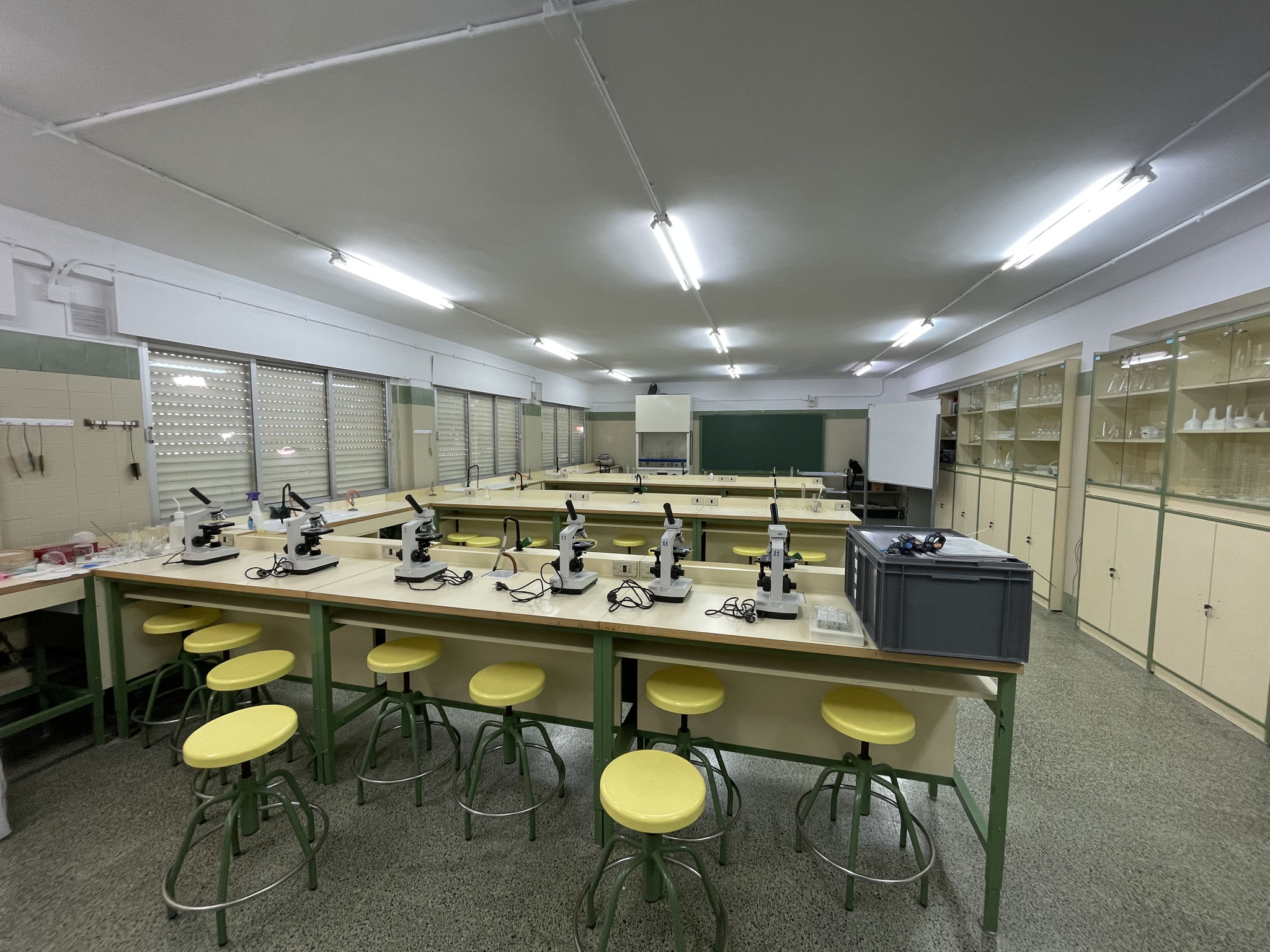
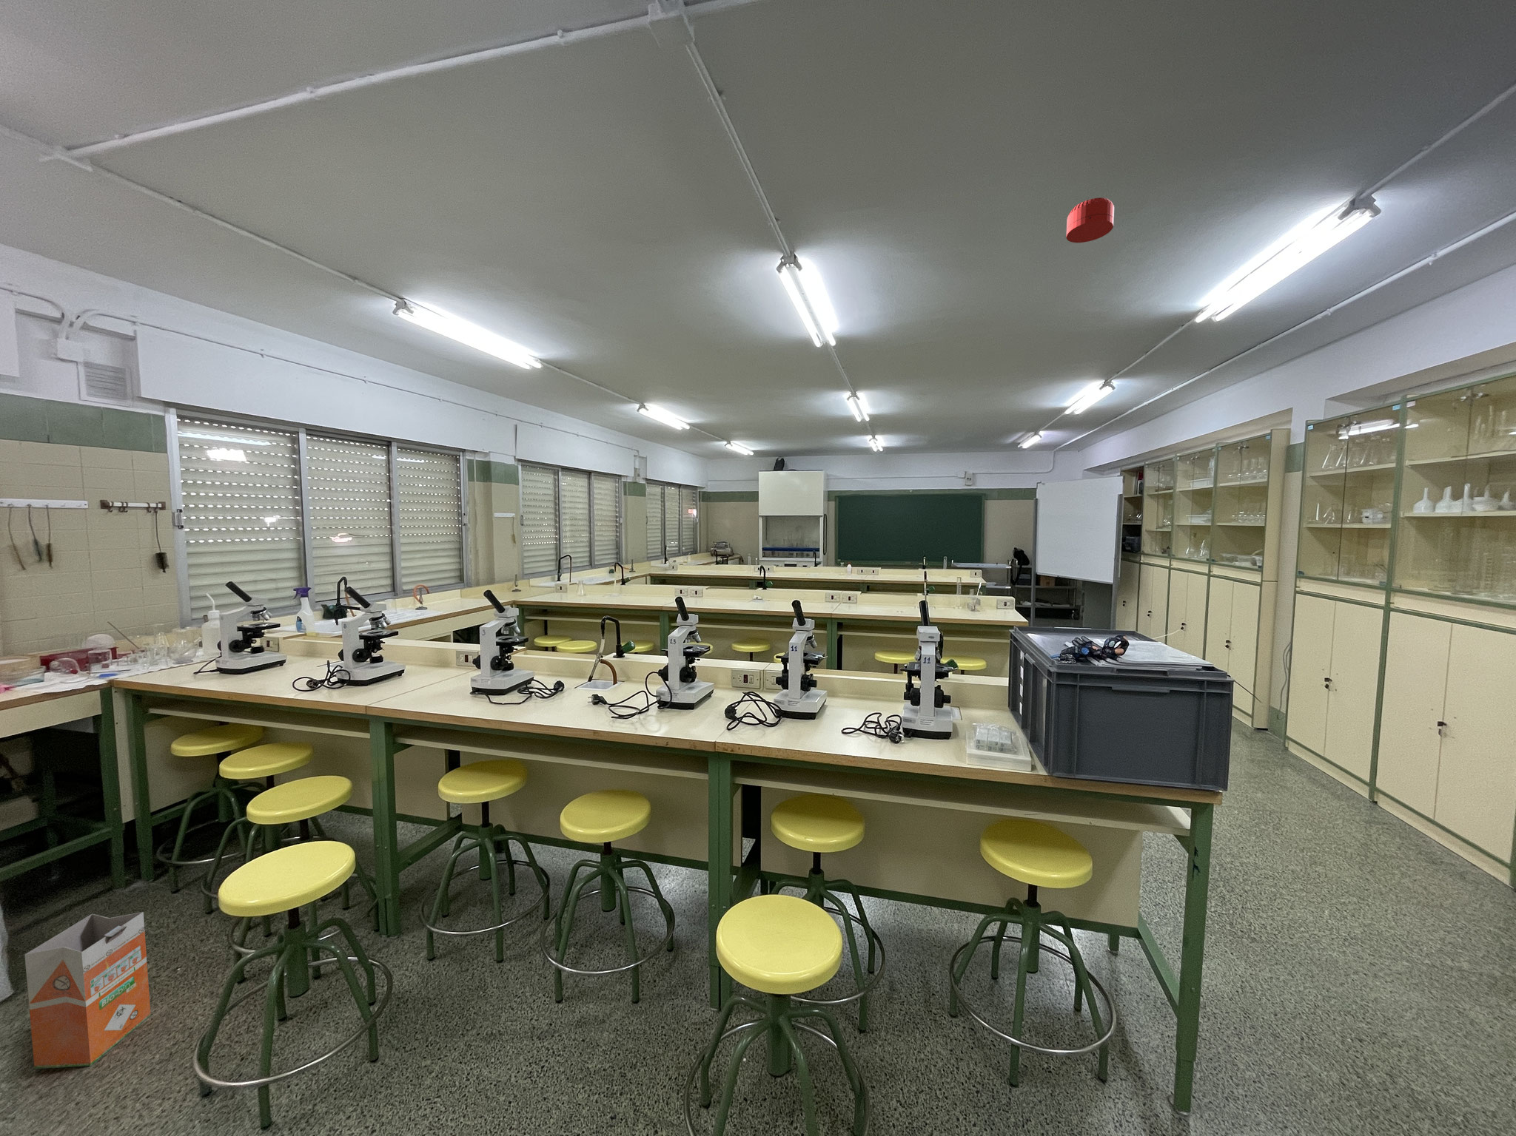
+ waste bin (95, 983)
+ smoke detector (1090, 220)
